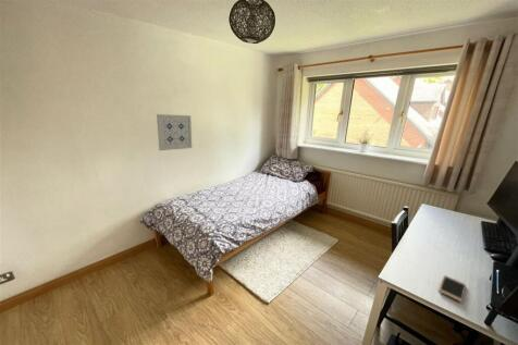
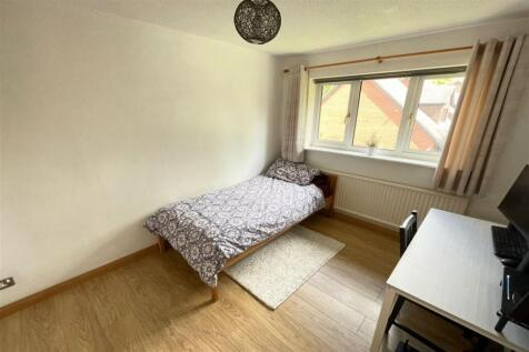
- wall art (175, 132)
- smartphone (452, 287)
